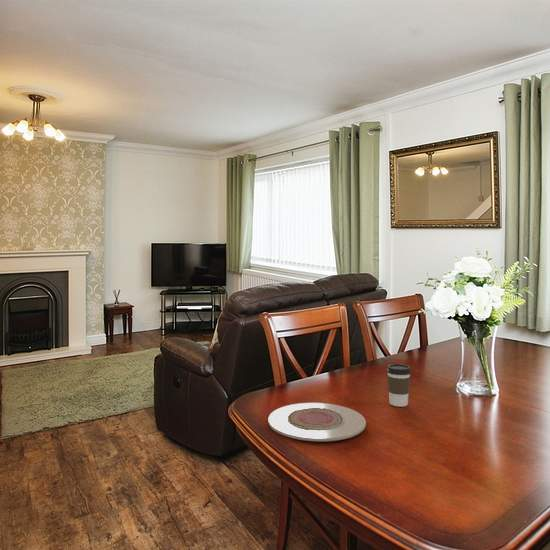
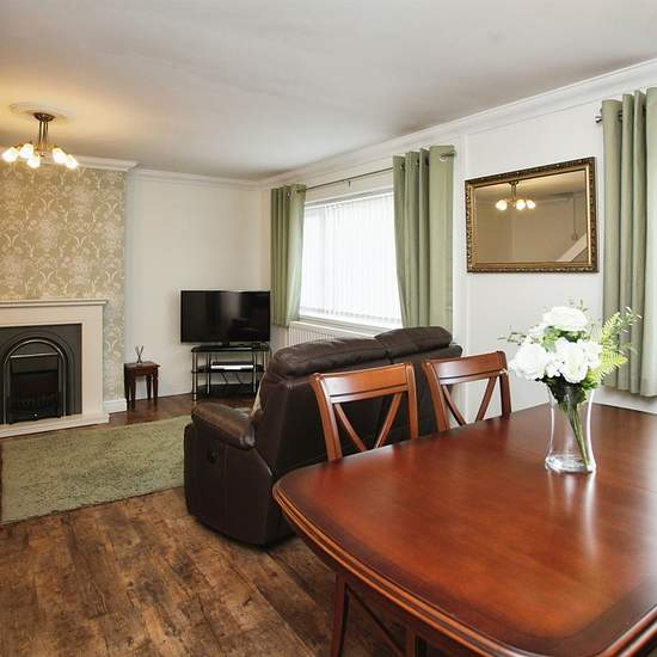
- plate (316, 419)
- coffee cup (398, 385)
